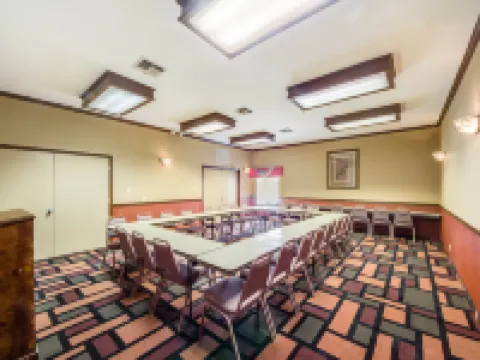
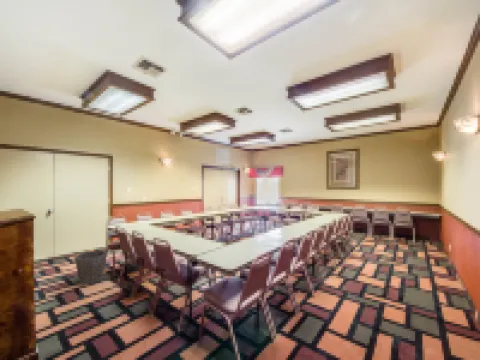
+ waste bin (91, 267)
